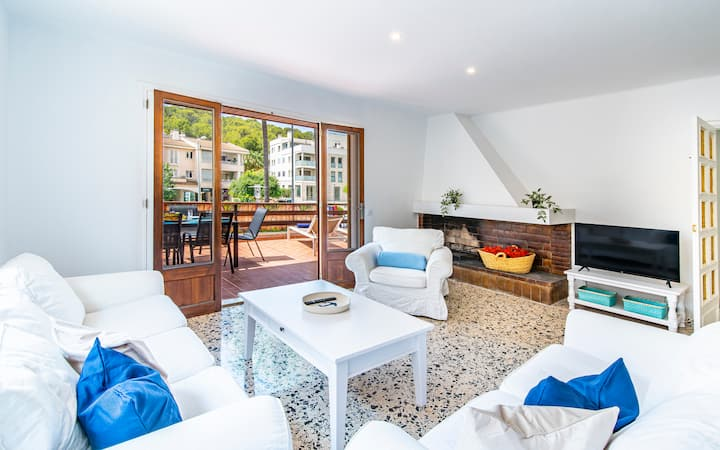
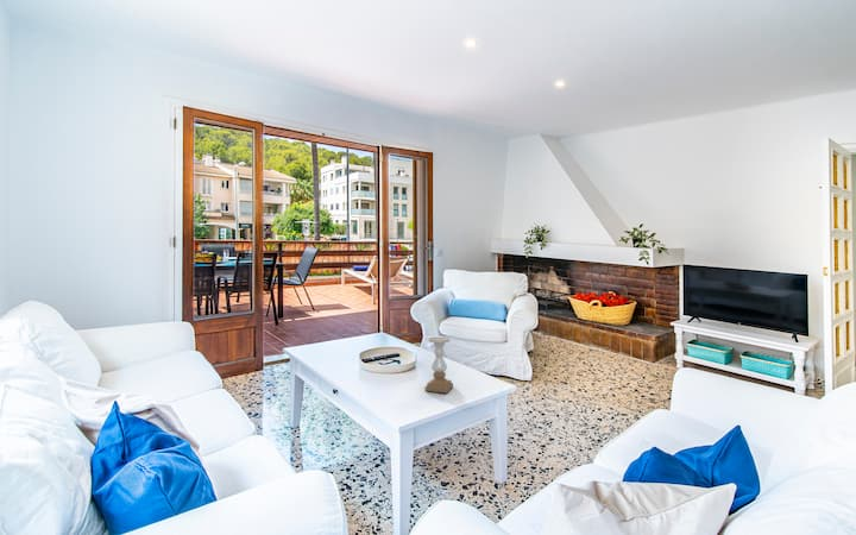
+ candle holder (439, 364)
